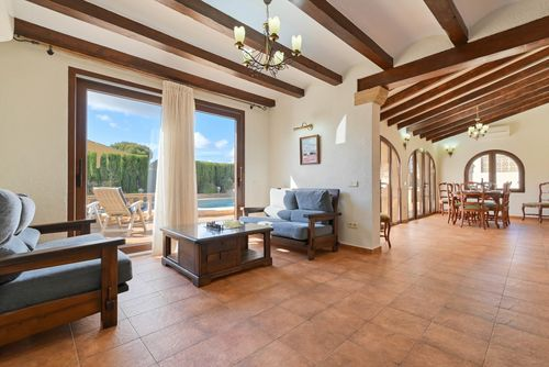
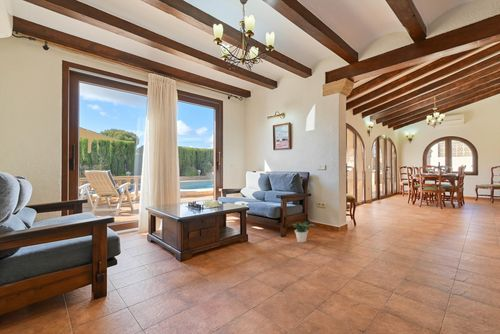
+ potted plant (303, 232)
